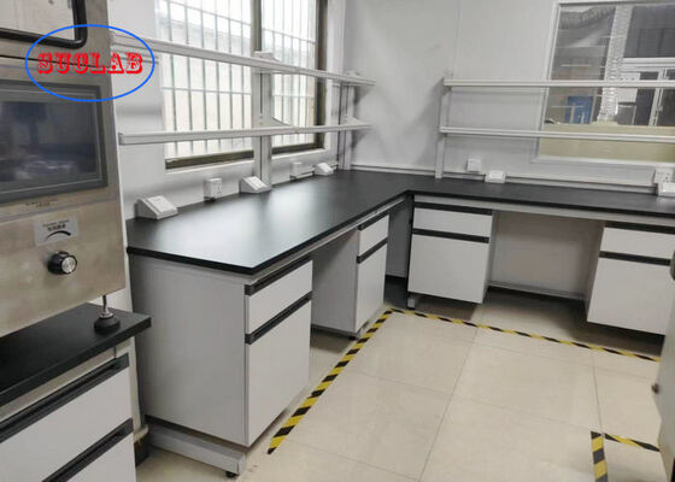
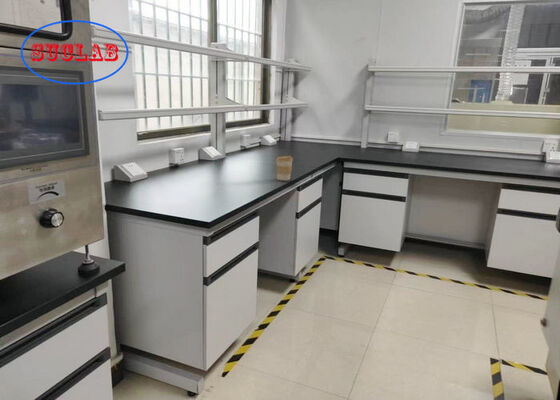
+ coffee cup (284, 167)
